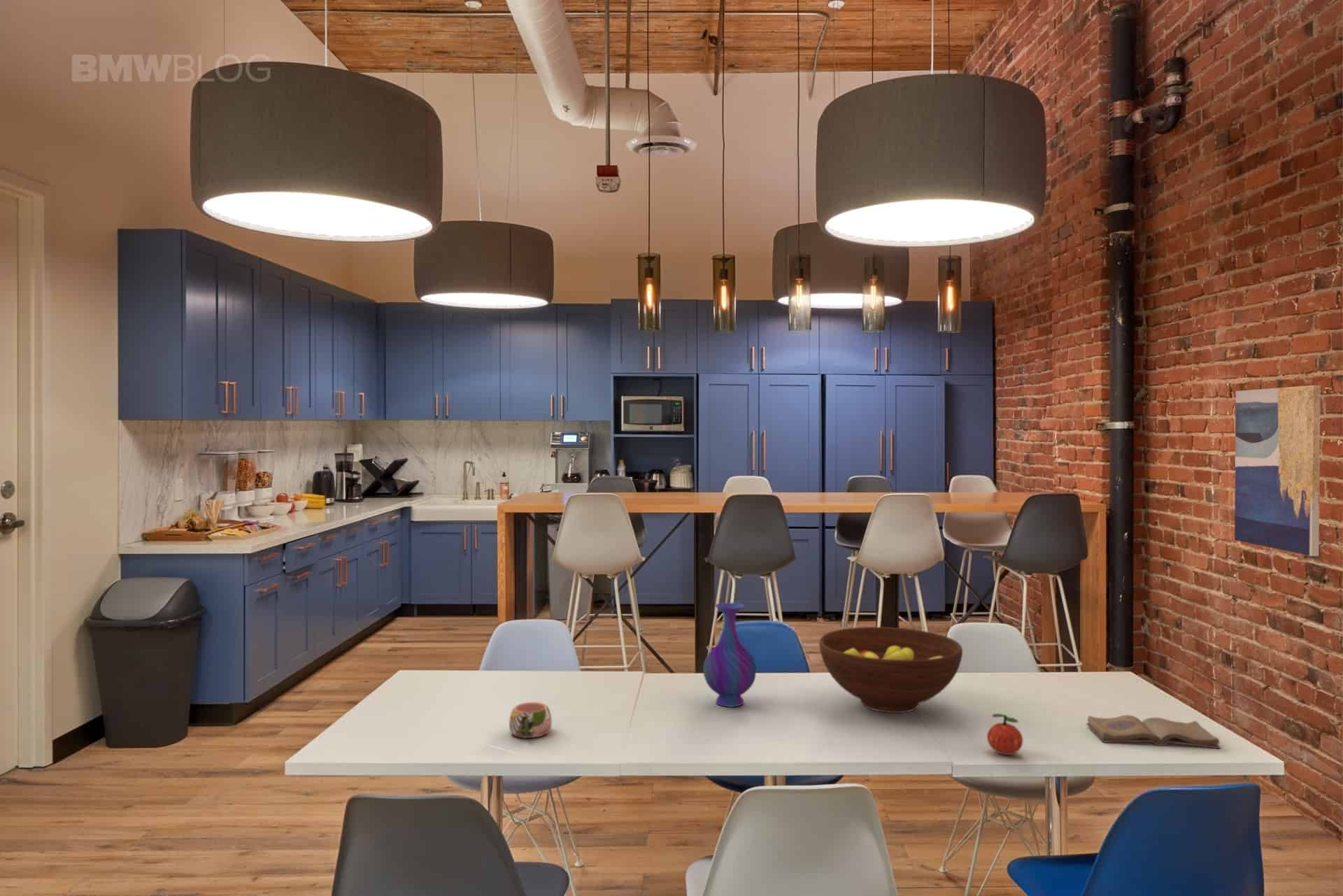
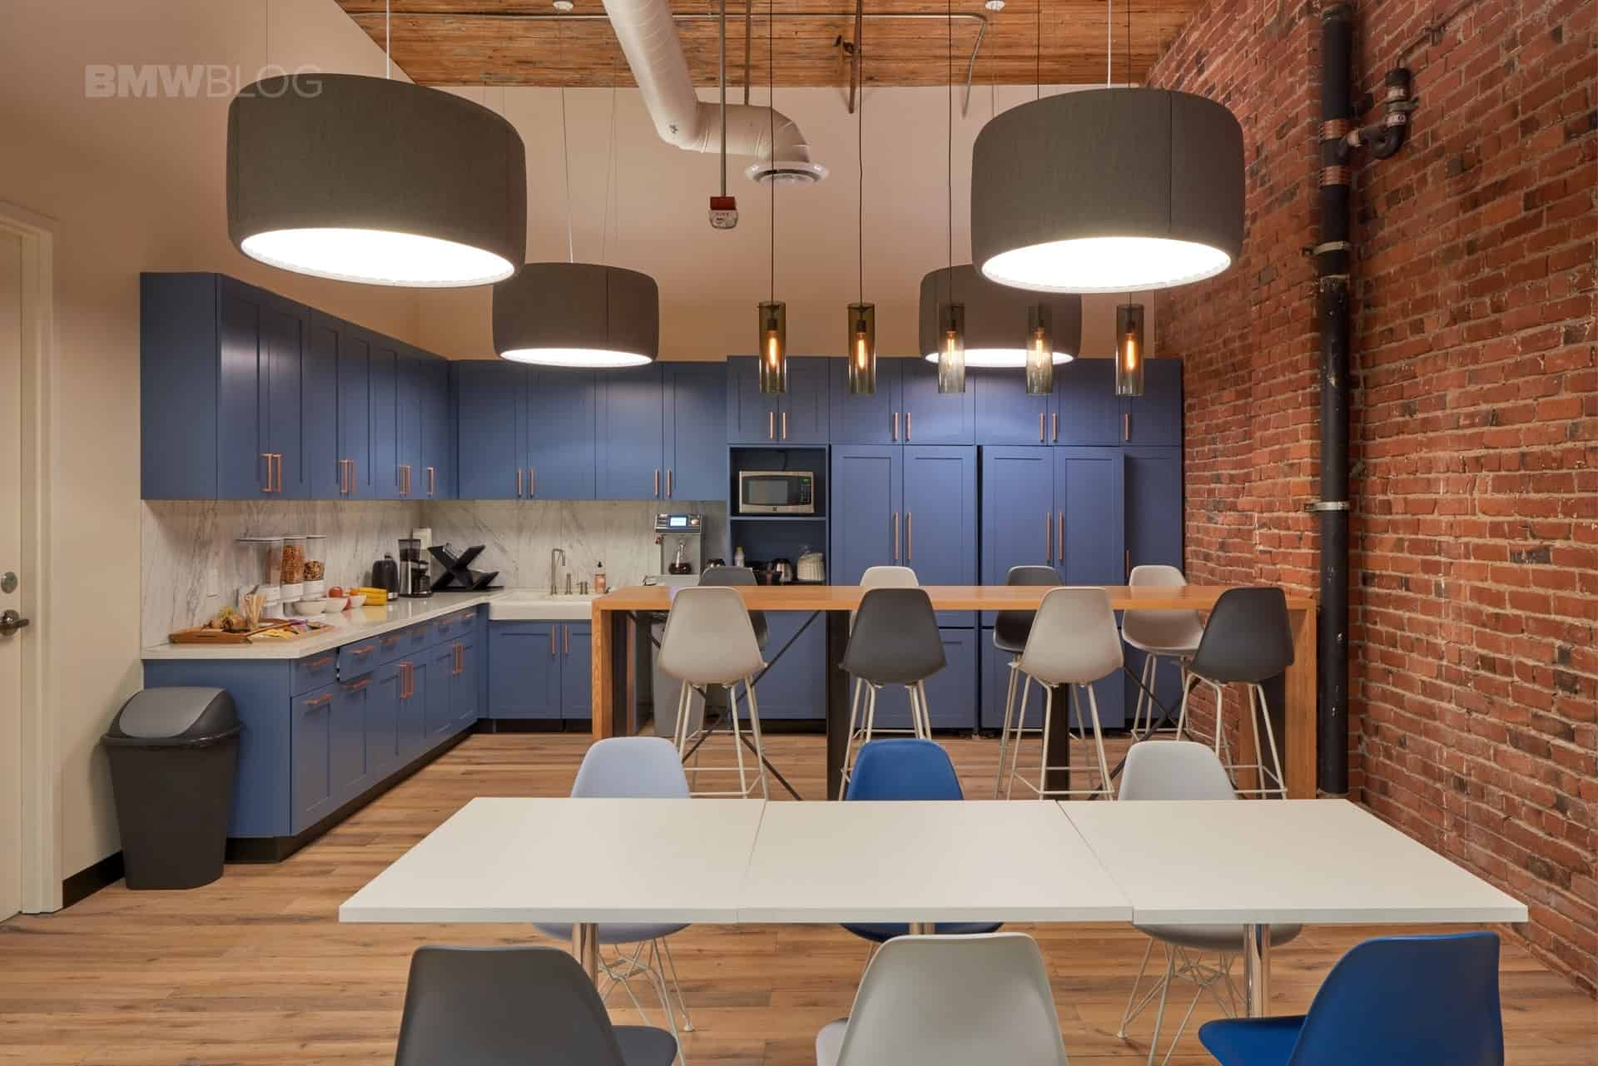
- wall art (1274, 468)
- vase (730, 654)
- mug (530, 721)
- diary (1151, 730)
- fruit bowl (889, 674)
- apple (1004, 734)
